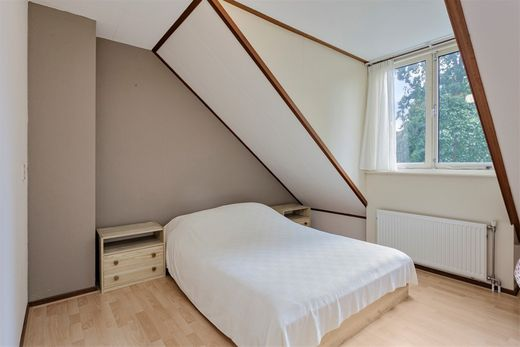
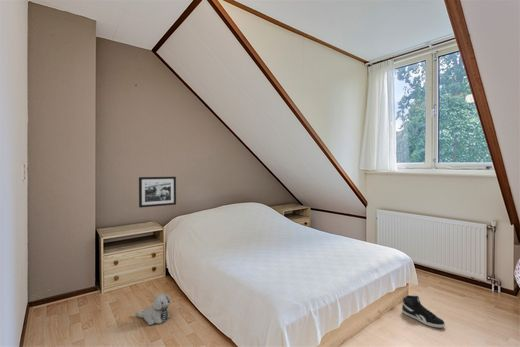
+ picture frame (158, 191)
+ plush toy (154, 305)
+ sneaker (421, 309)
